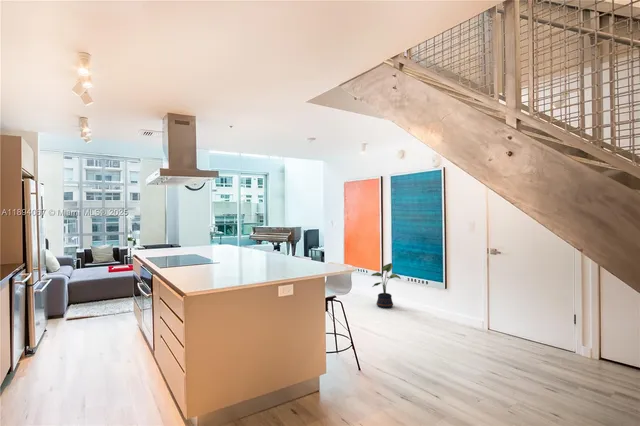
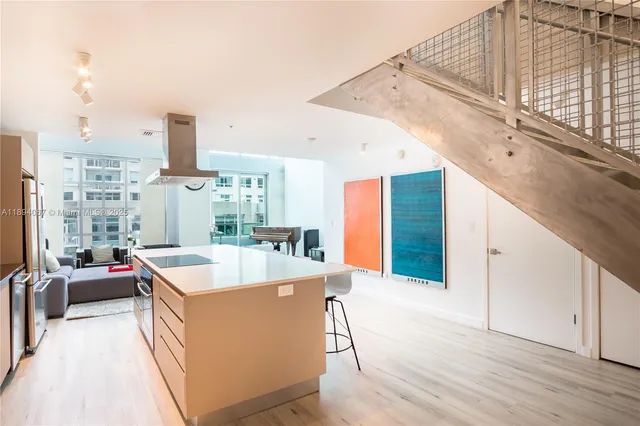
- potted plant (385, 286)
